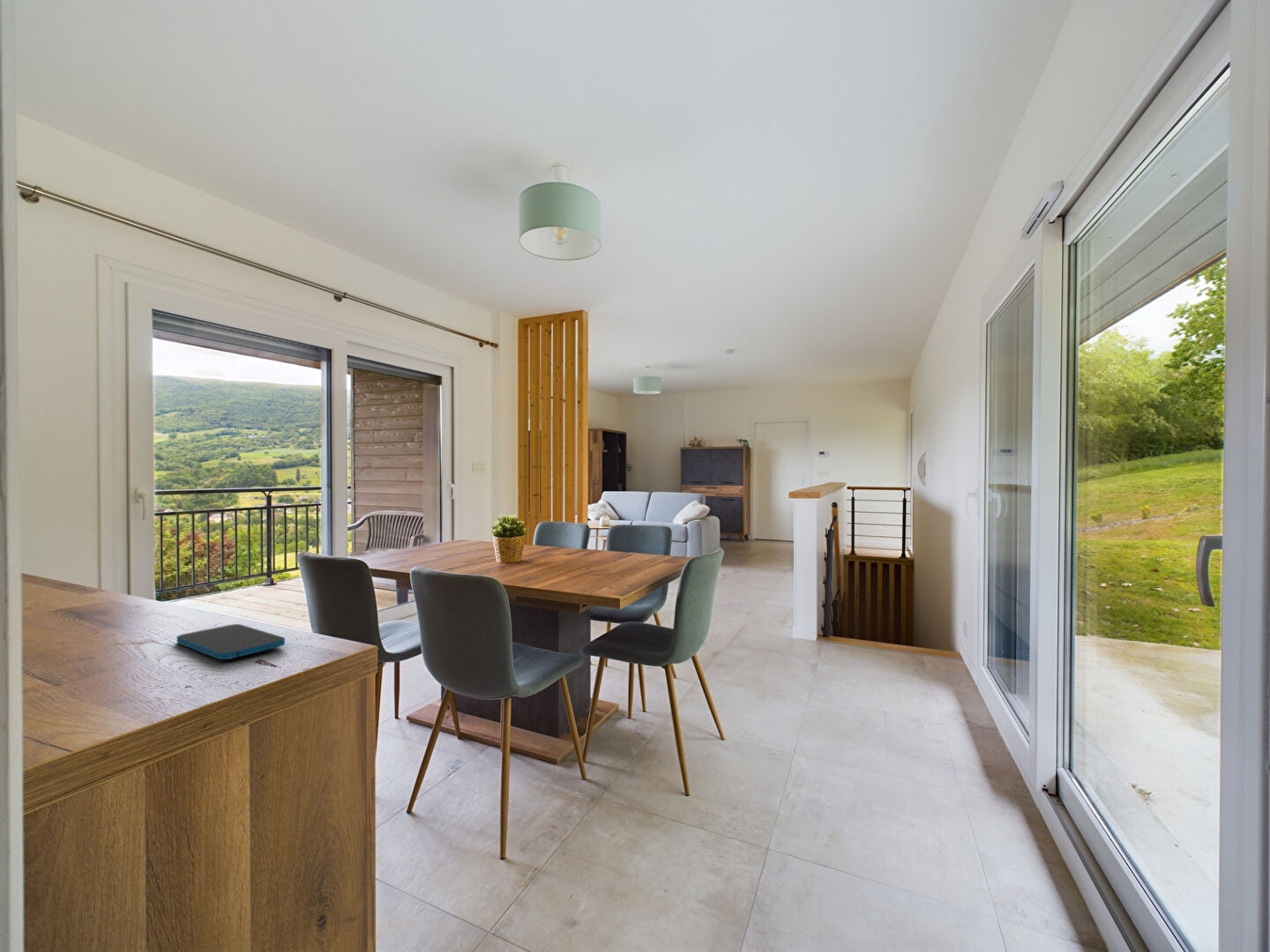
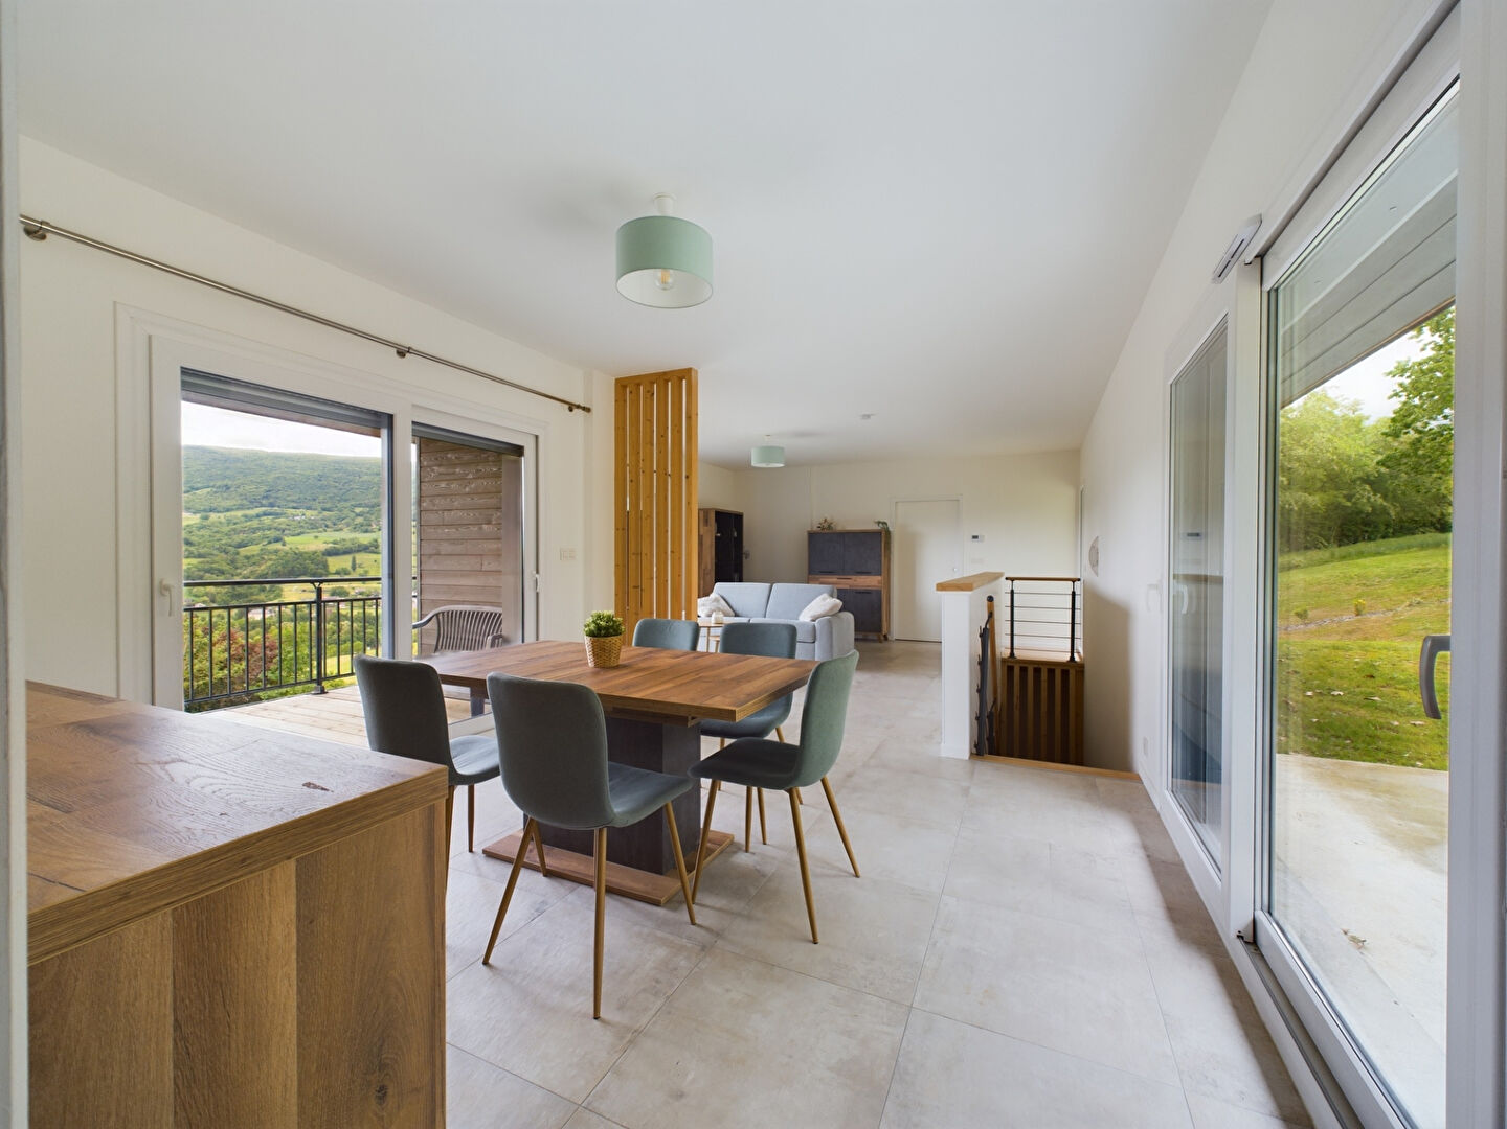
- smartphone (230, 640)
